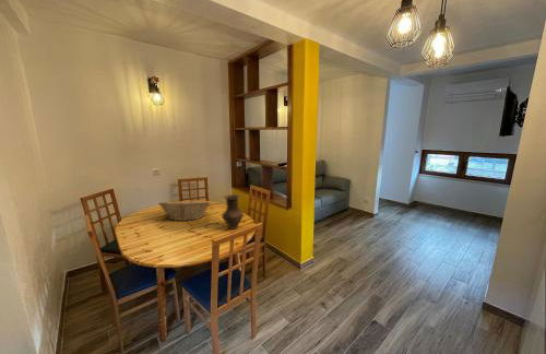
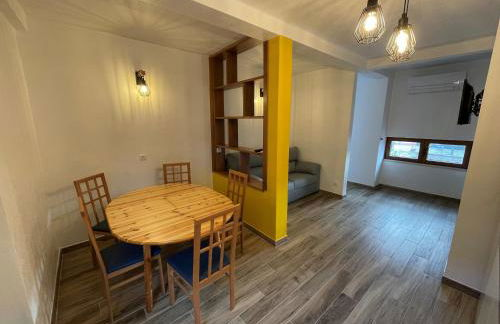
- fruit basket (185, 206)
- vase (233, 211)
